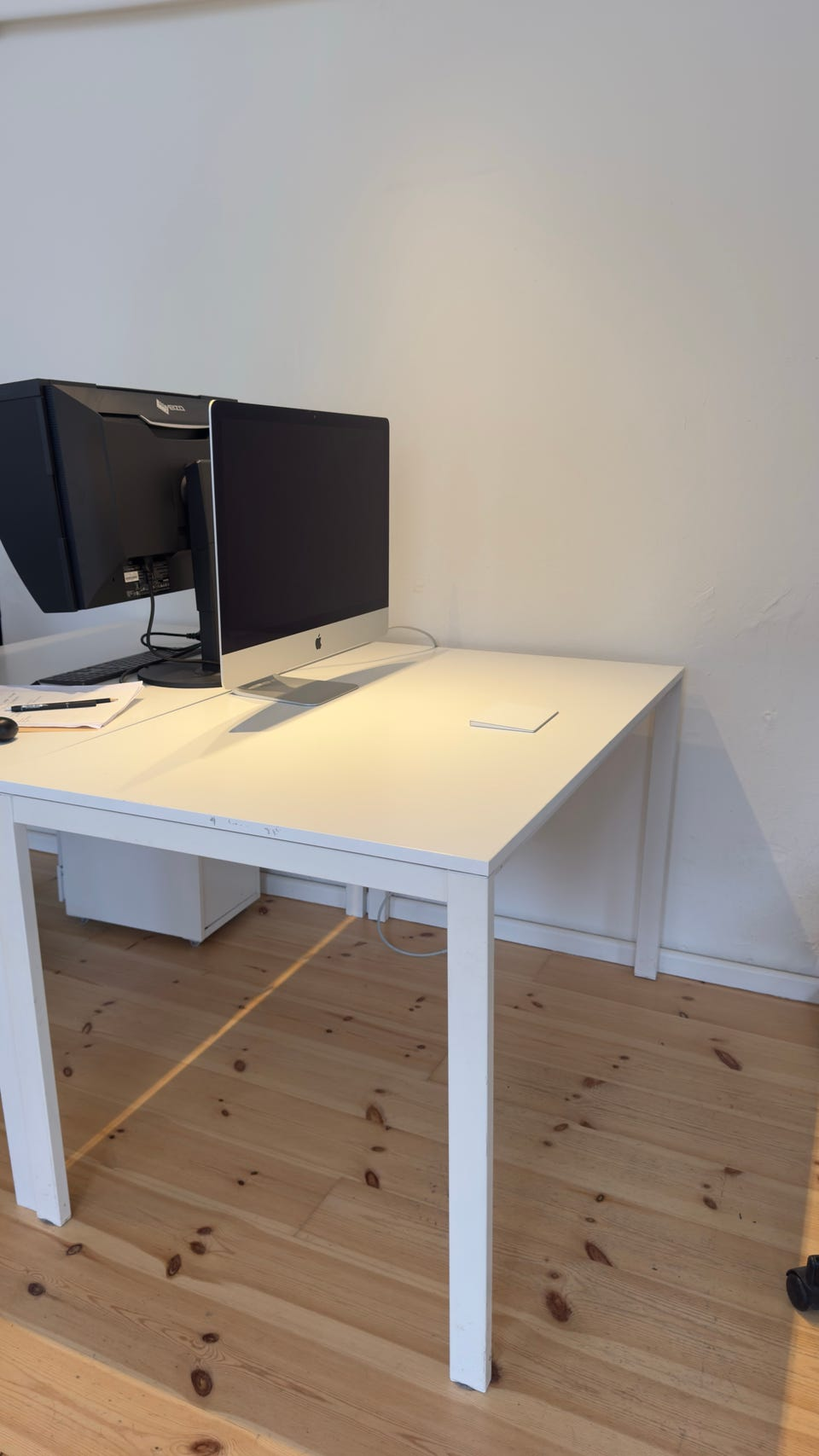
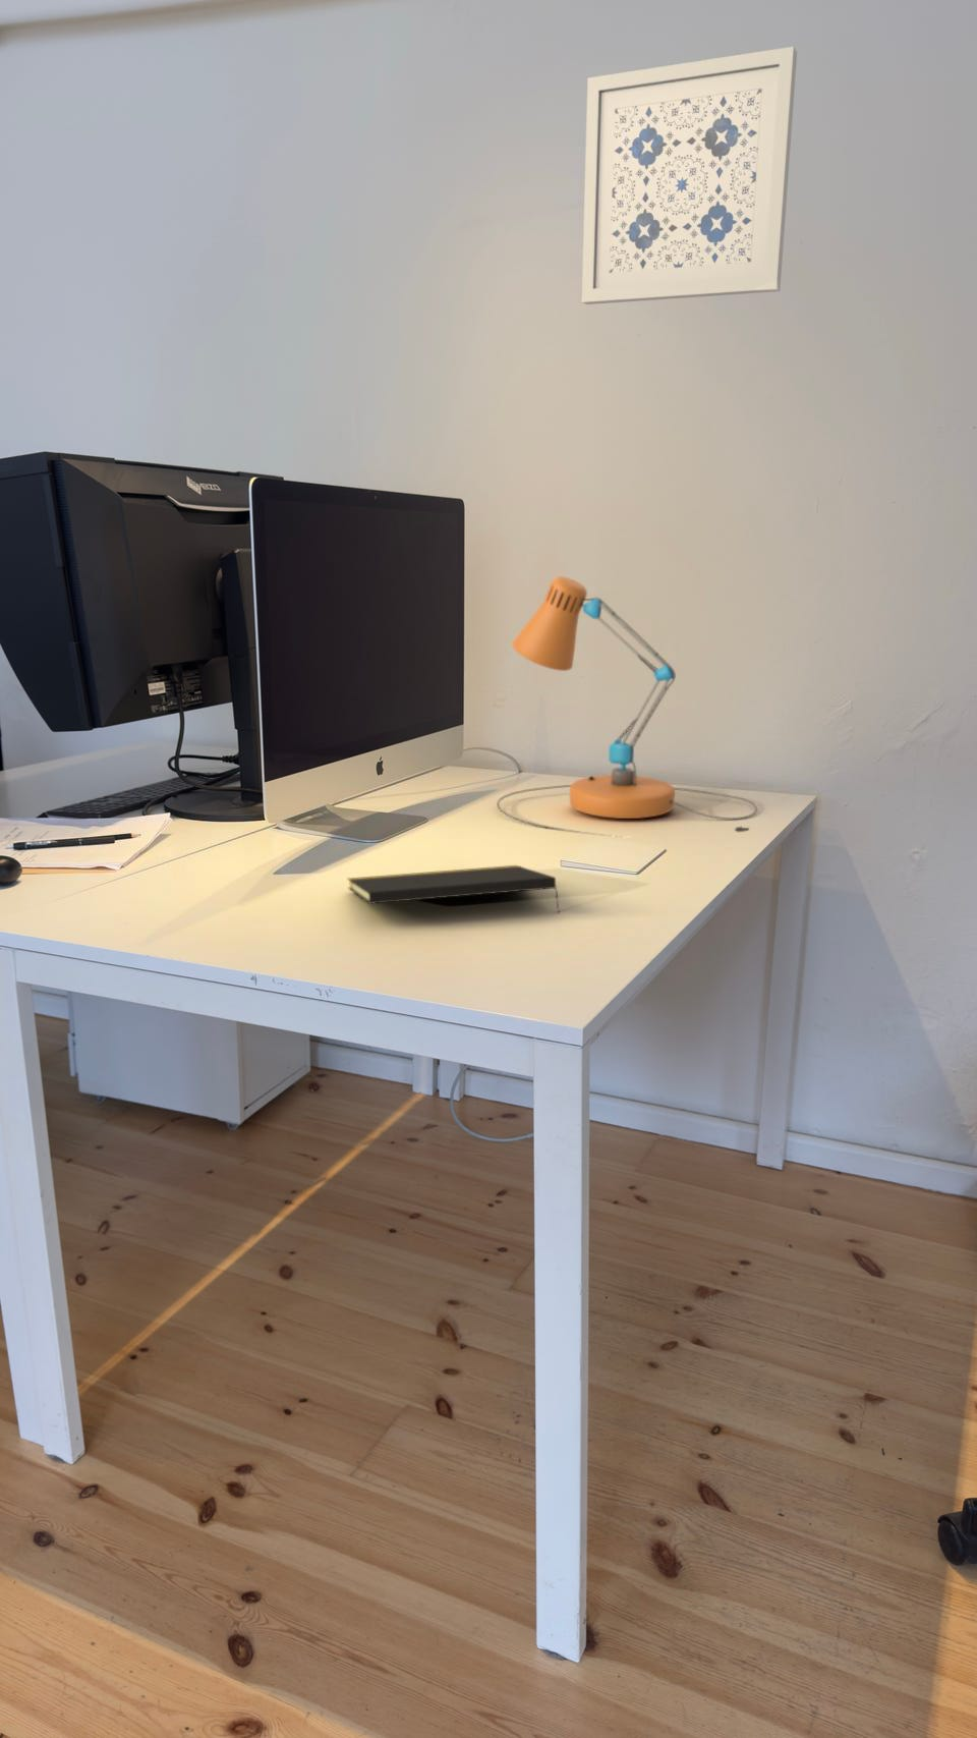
+ wall art (682, 184)
+ notepad (447, 883)
+ desk lamp (641, 707)
